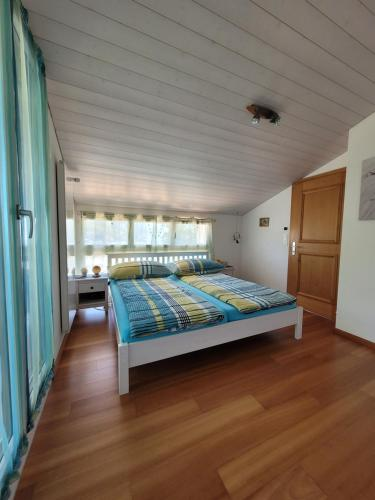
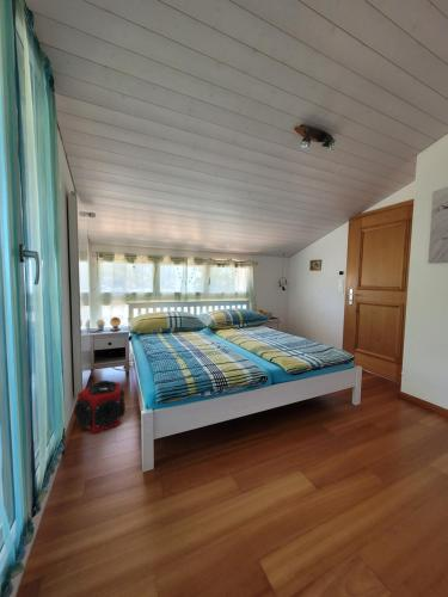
+ speaker (100, 404)
